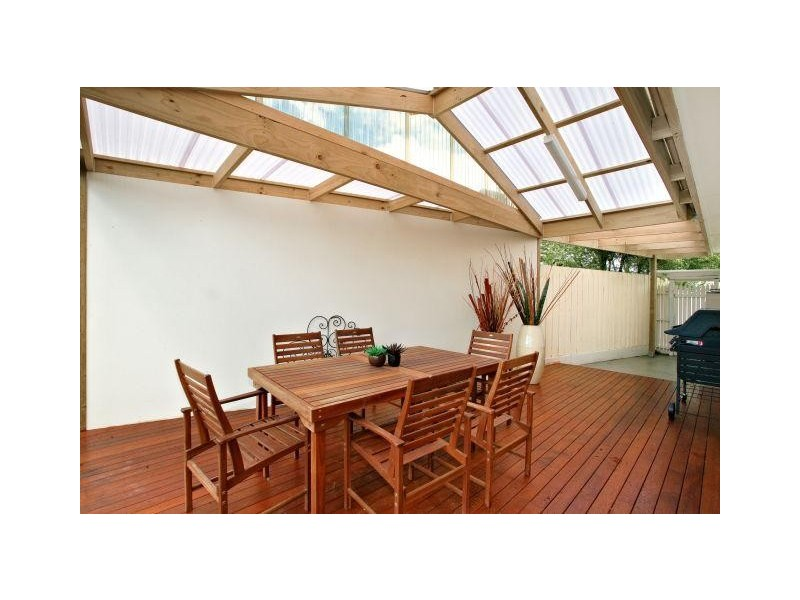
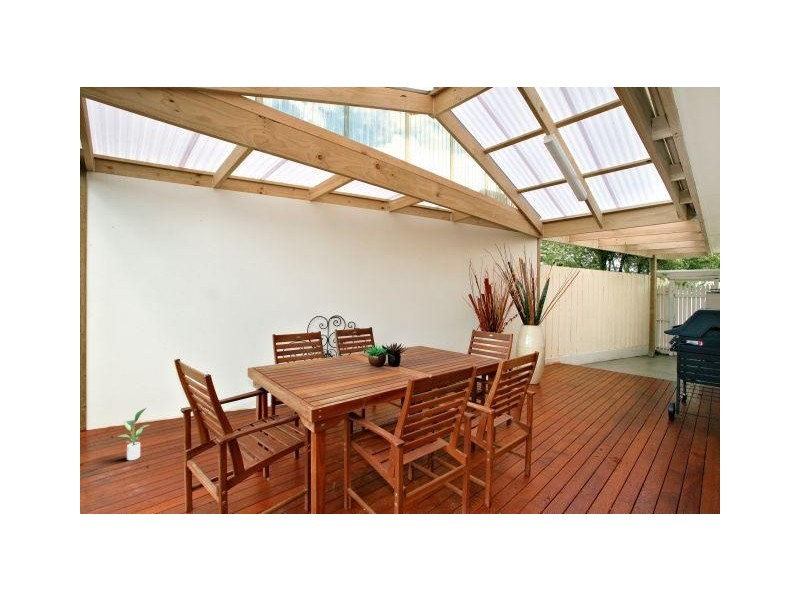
+ potted plant (133, 434)
